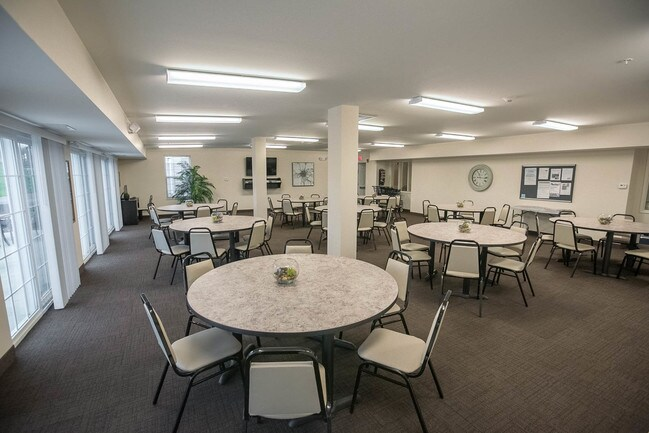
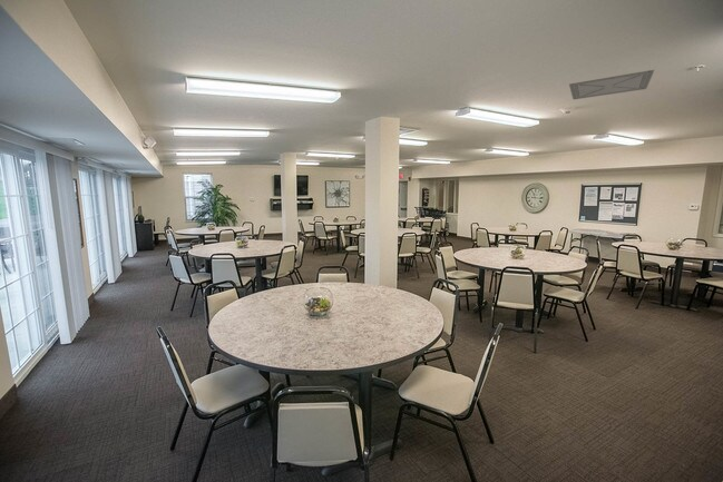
+ ceiling vent (608, 86)
